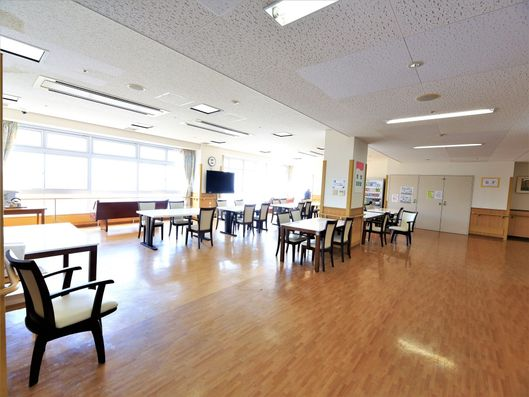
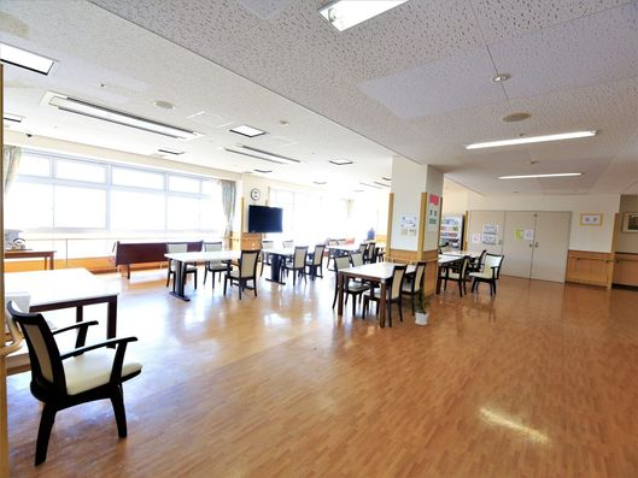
+ house plant (421, 306)
